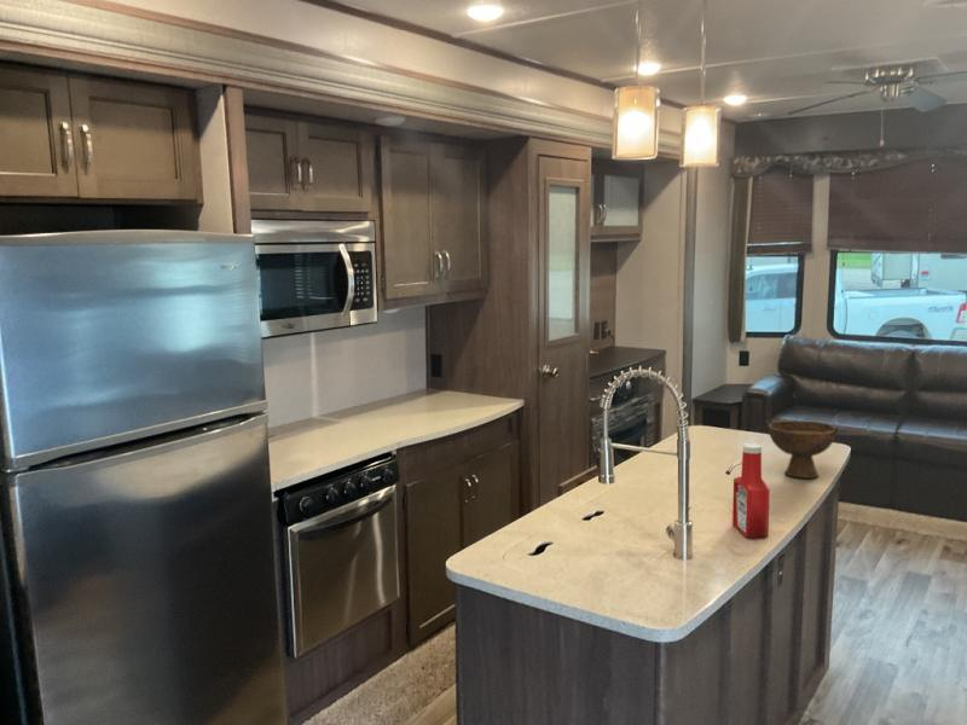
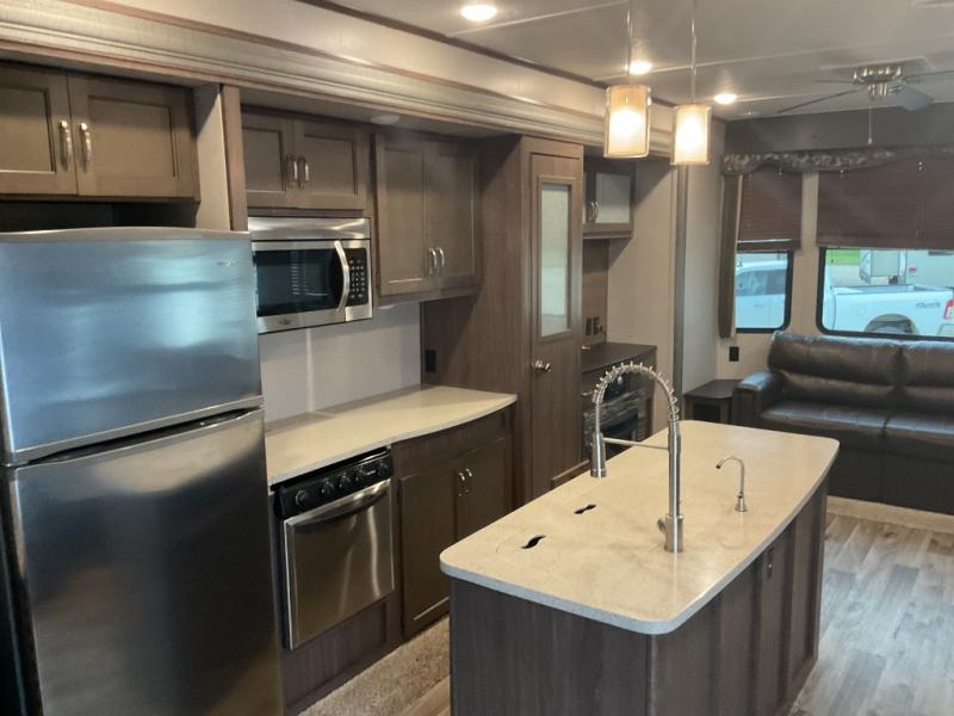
- bowl (801, 448)
- soap bottle (751, 488)
